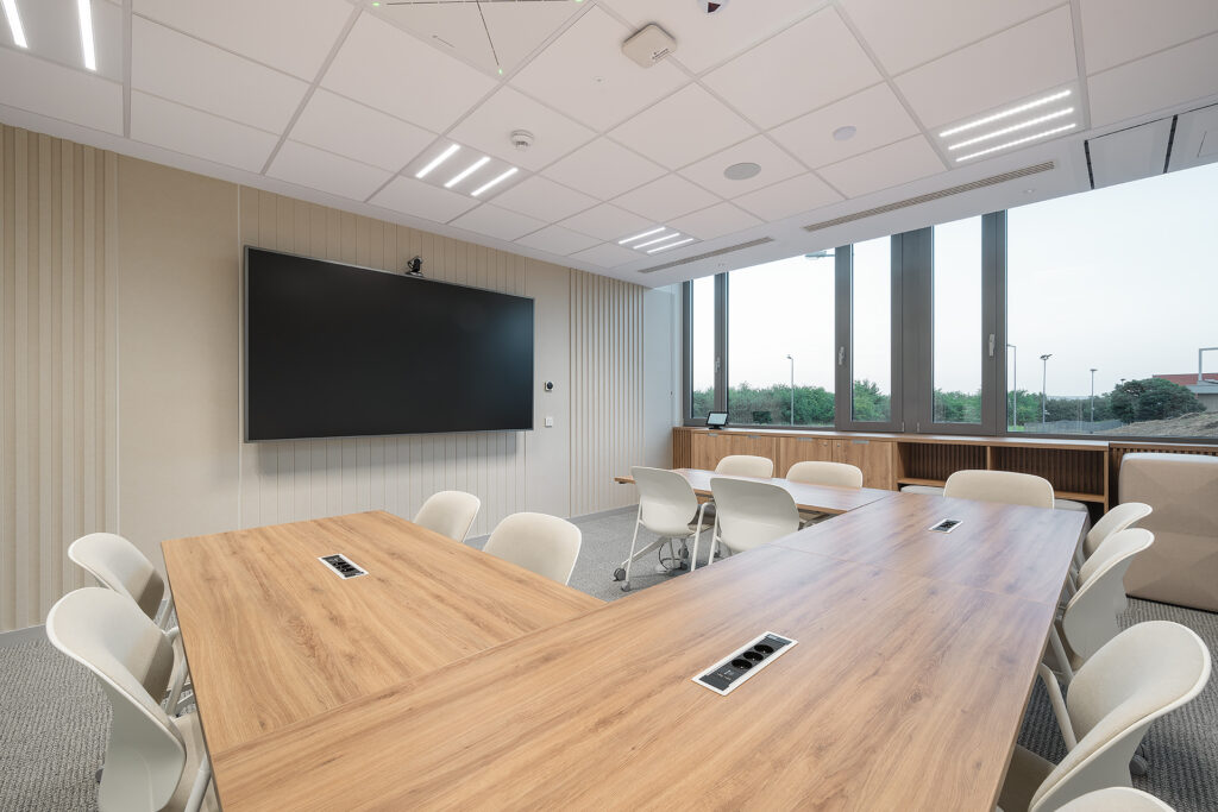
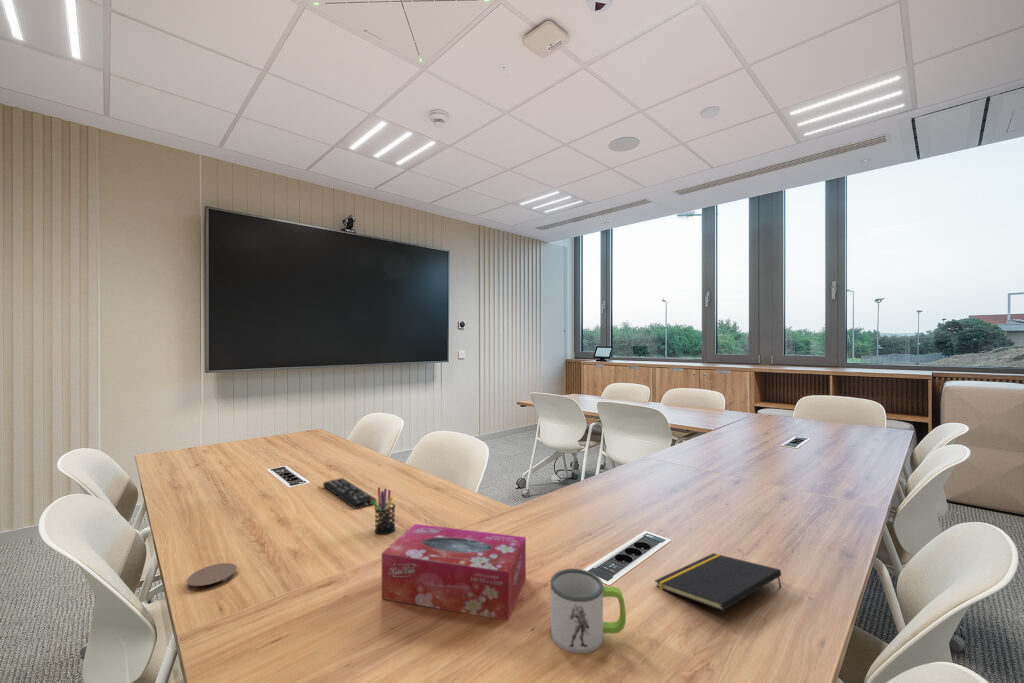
+ mug (587, 609)
+ coaster (212, 576)
+ tissue box (456, 566)
+ notepad (717, 578)
+ remote control (348, 491)
+ pen holder (382, 510)
